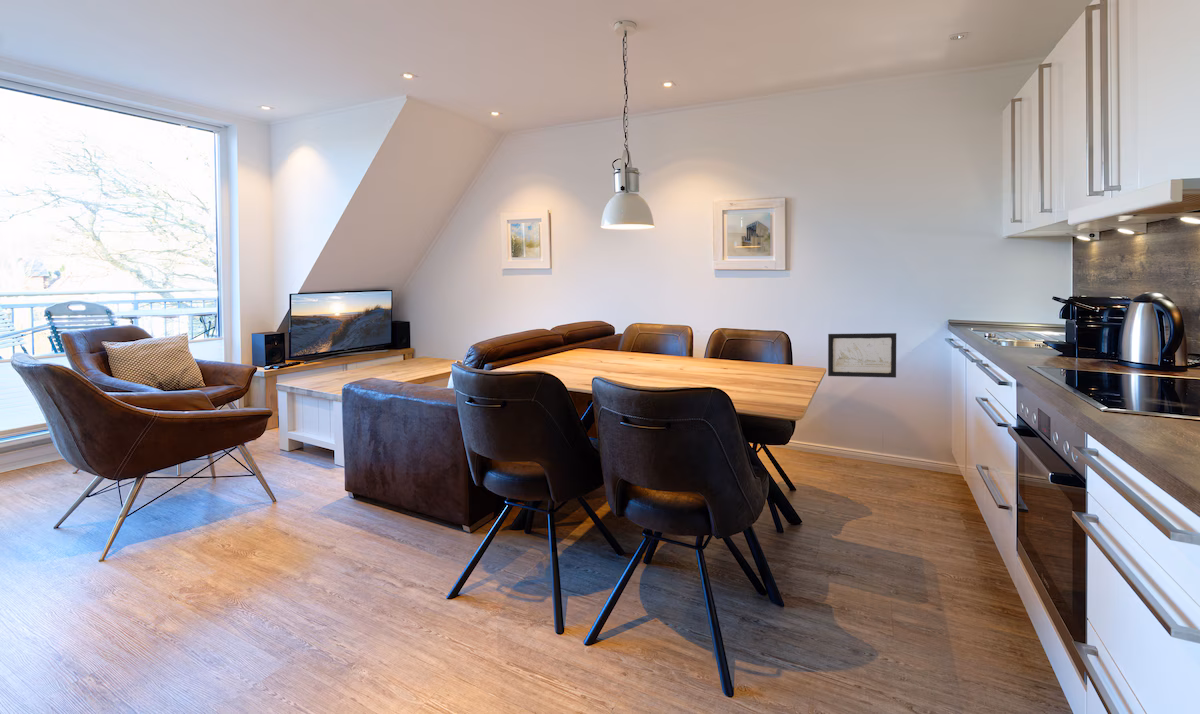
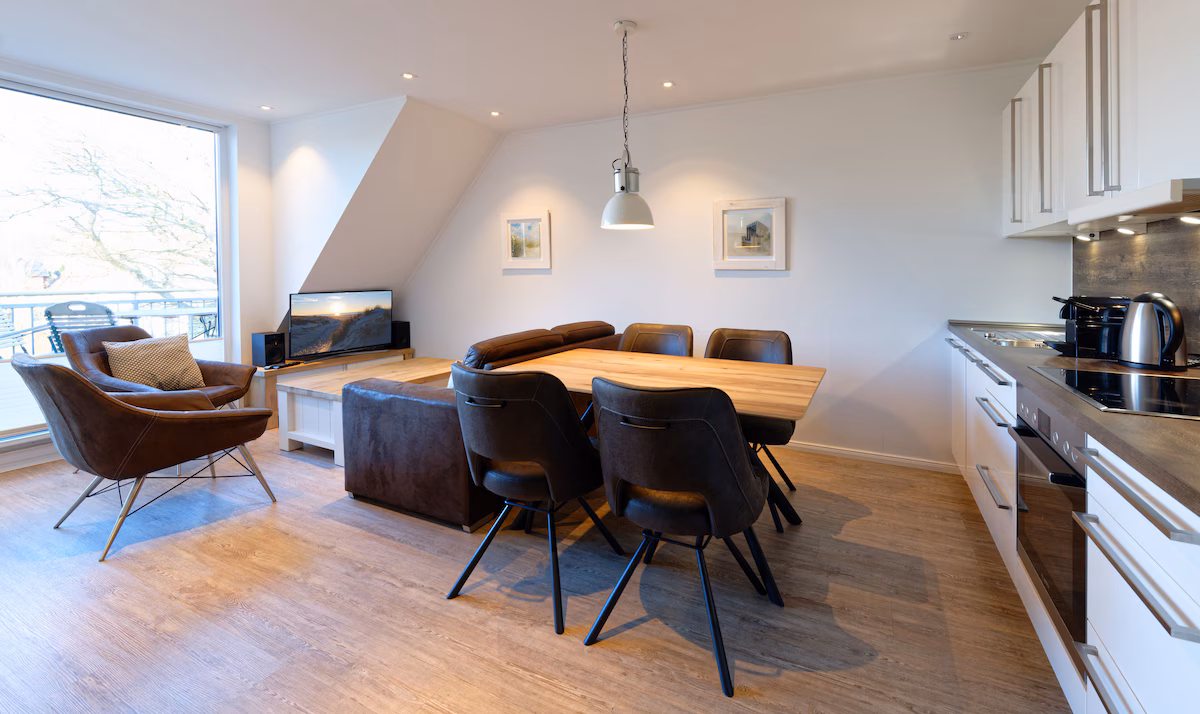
- wall art (861, 355)
